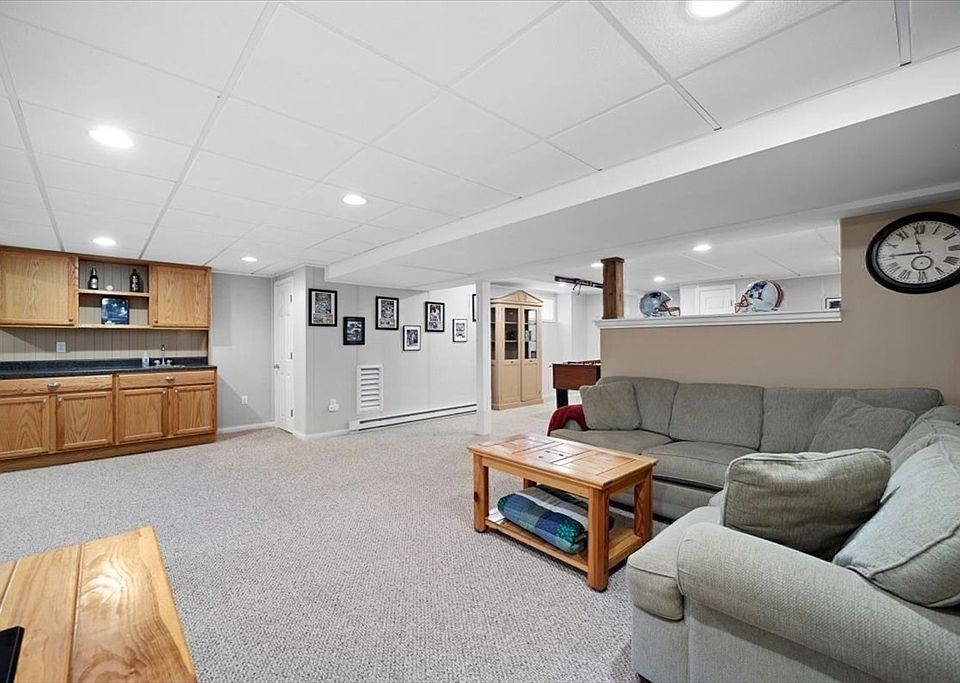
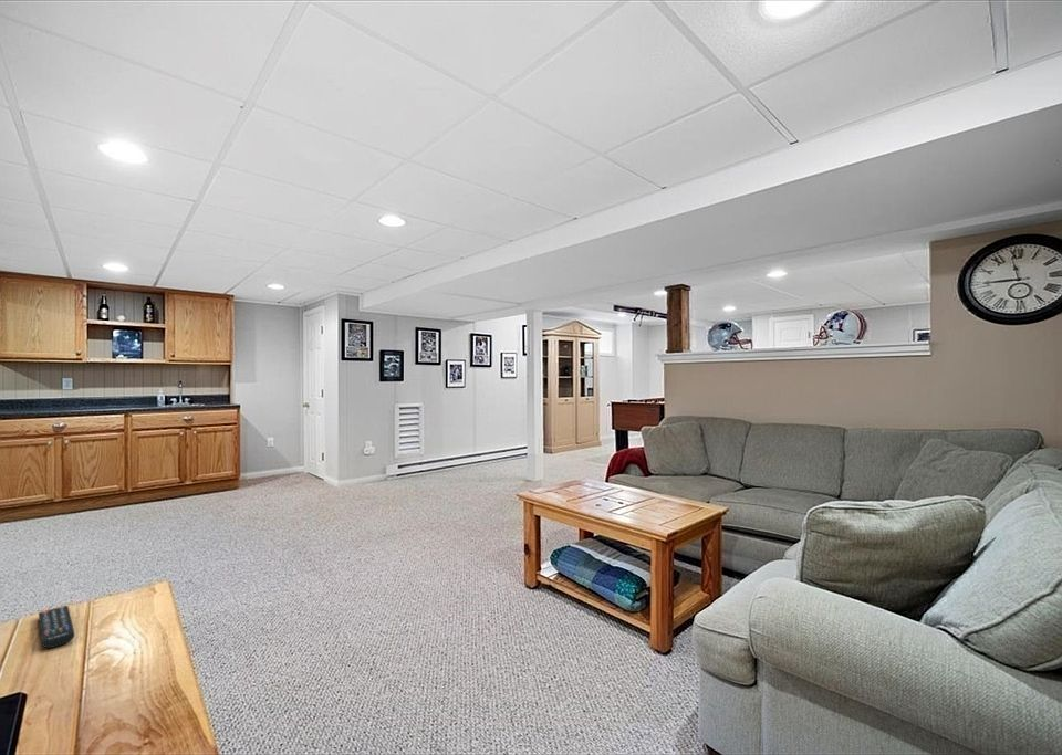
+ remote control (55, 625)
